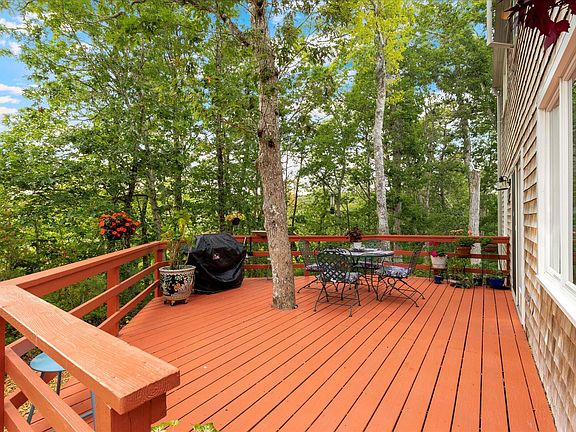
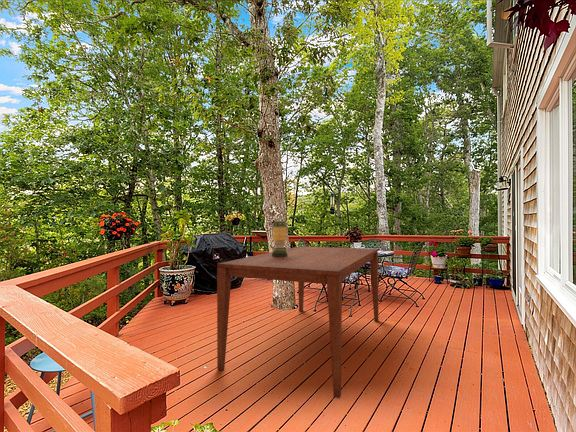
+ dining table (303, 297)
+ lantern (279, 238)
